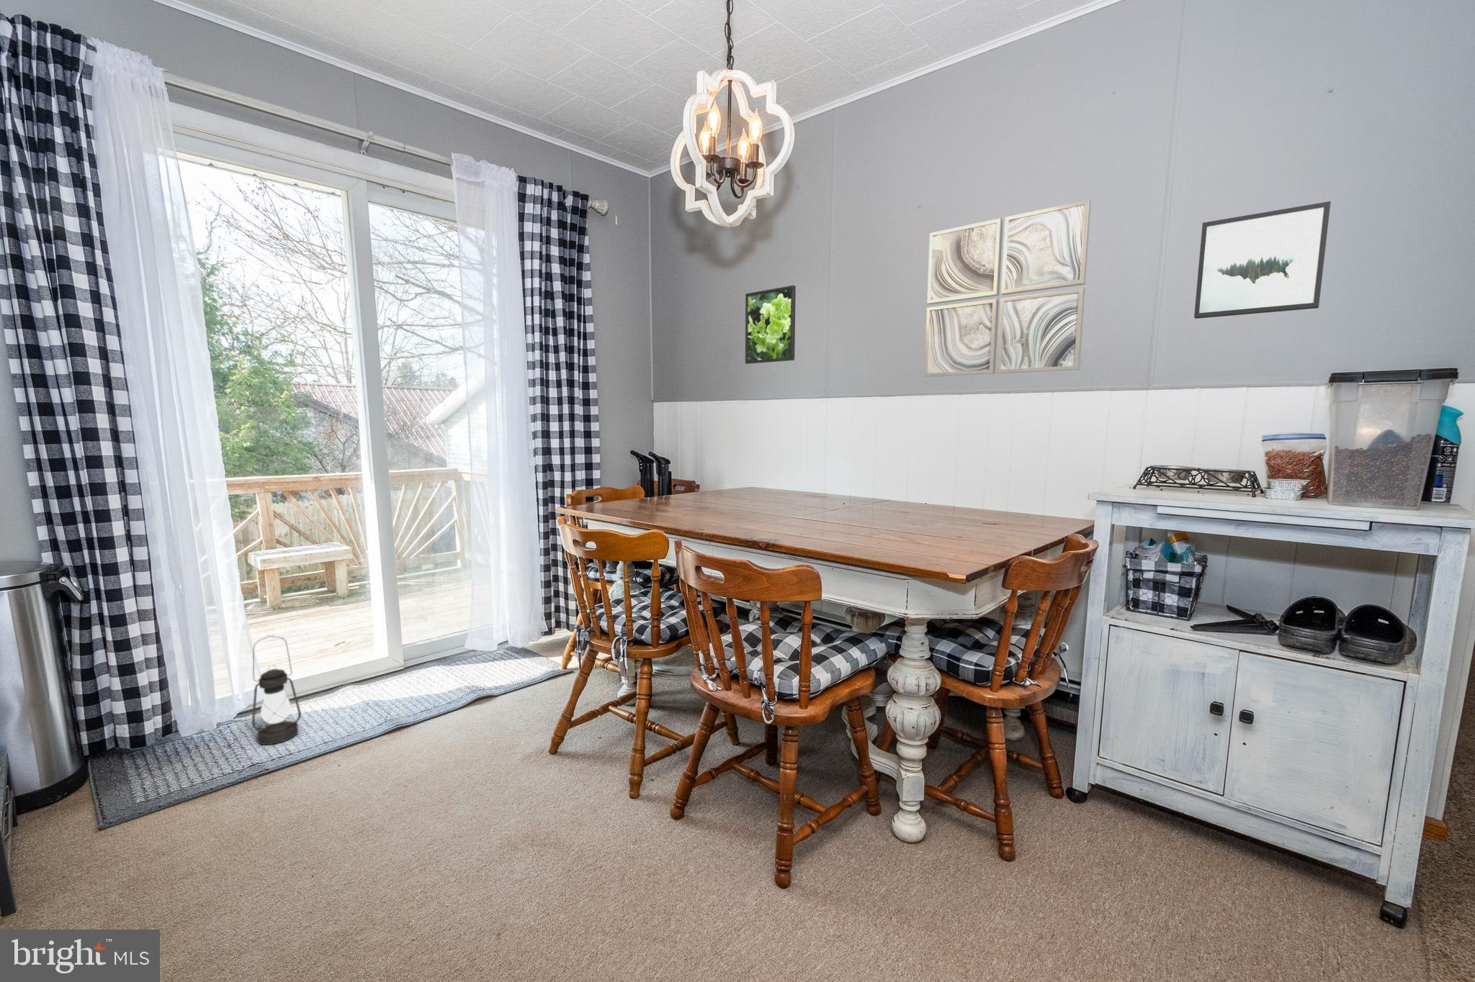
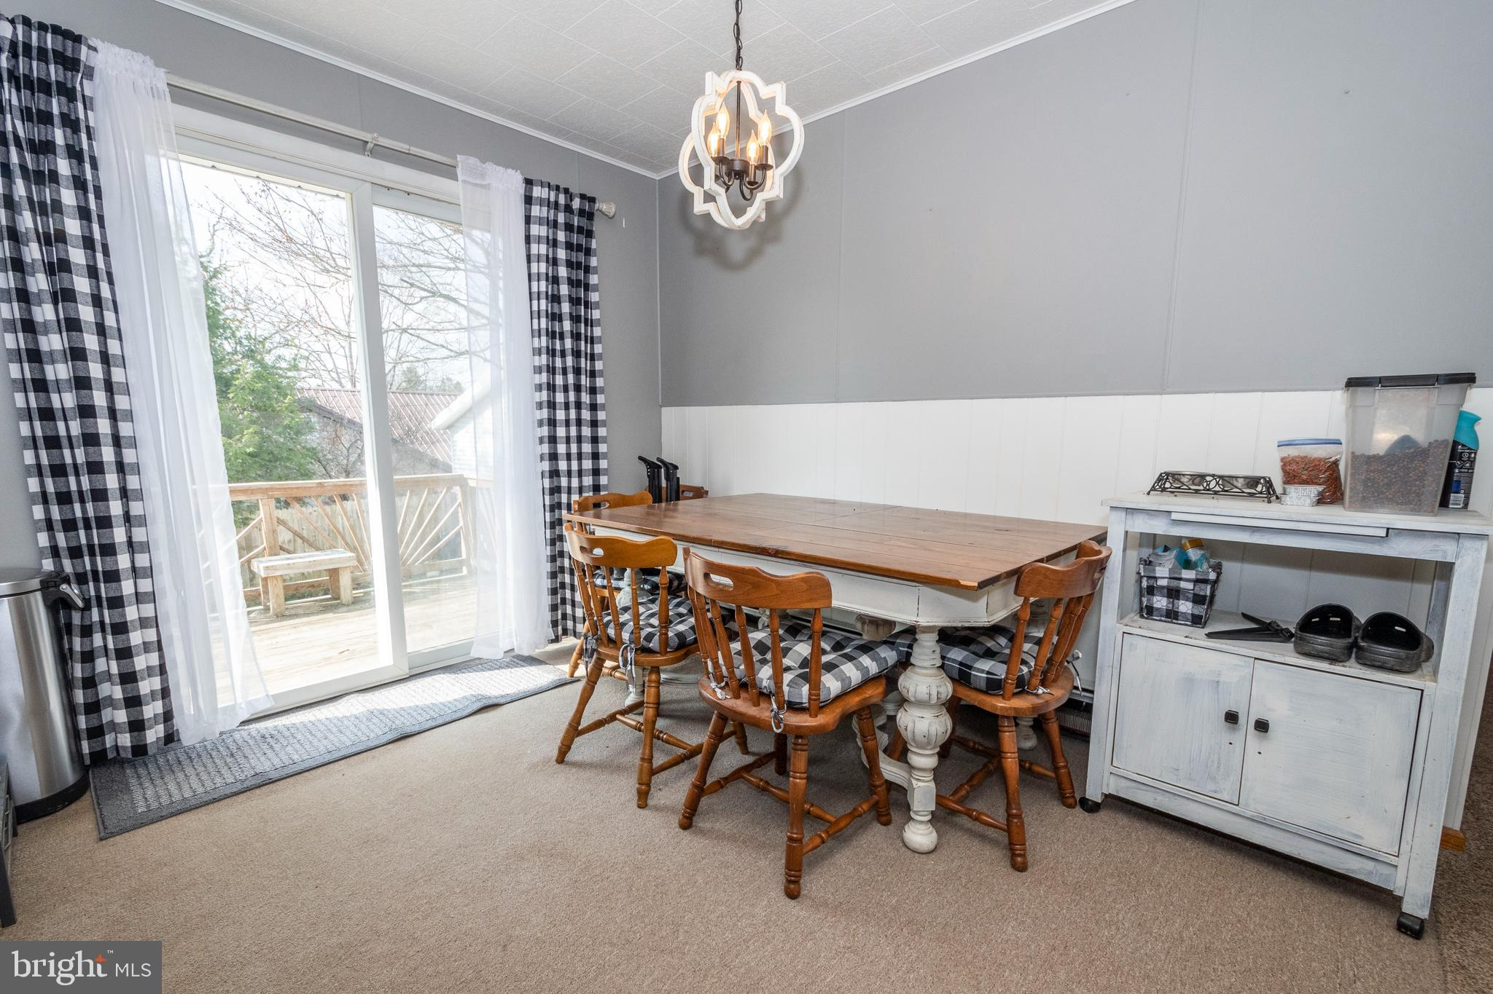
- lantern (274, 686)
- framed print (769, 326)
- wall art (1258, 263)
- wall art (998, 295)
